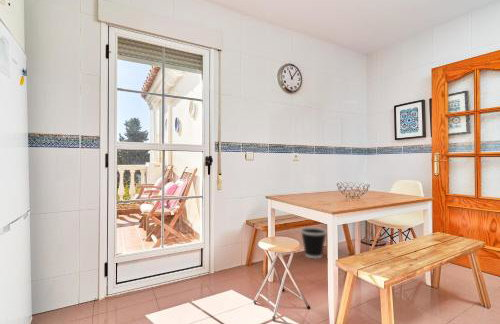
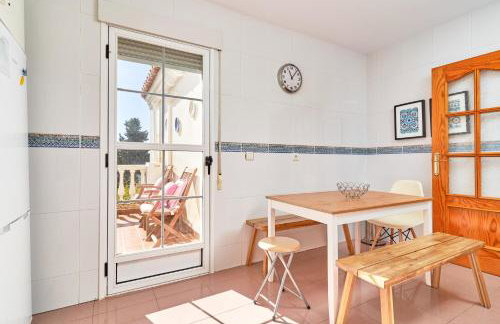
- wastebasket (313, 242)
